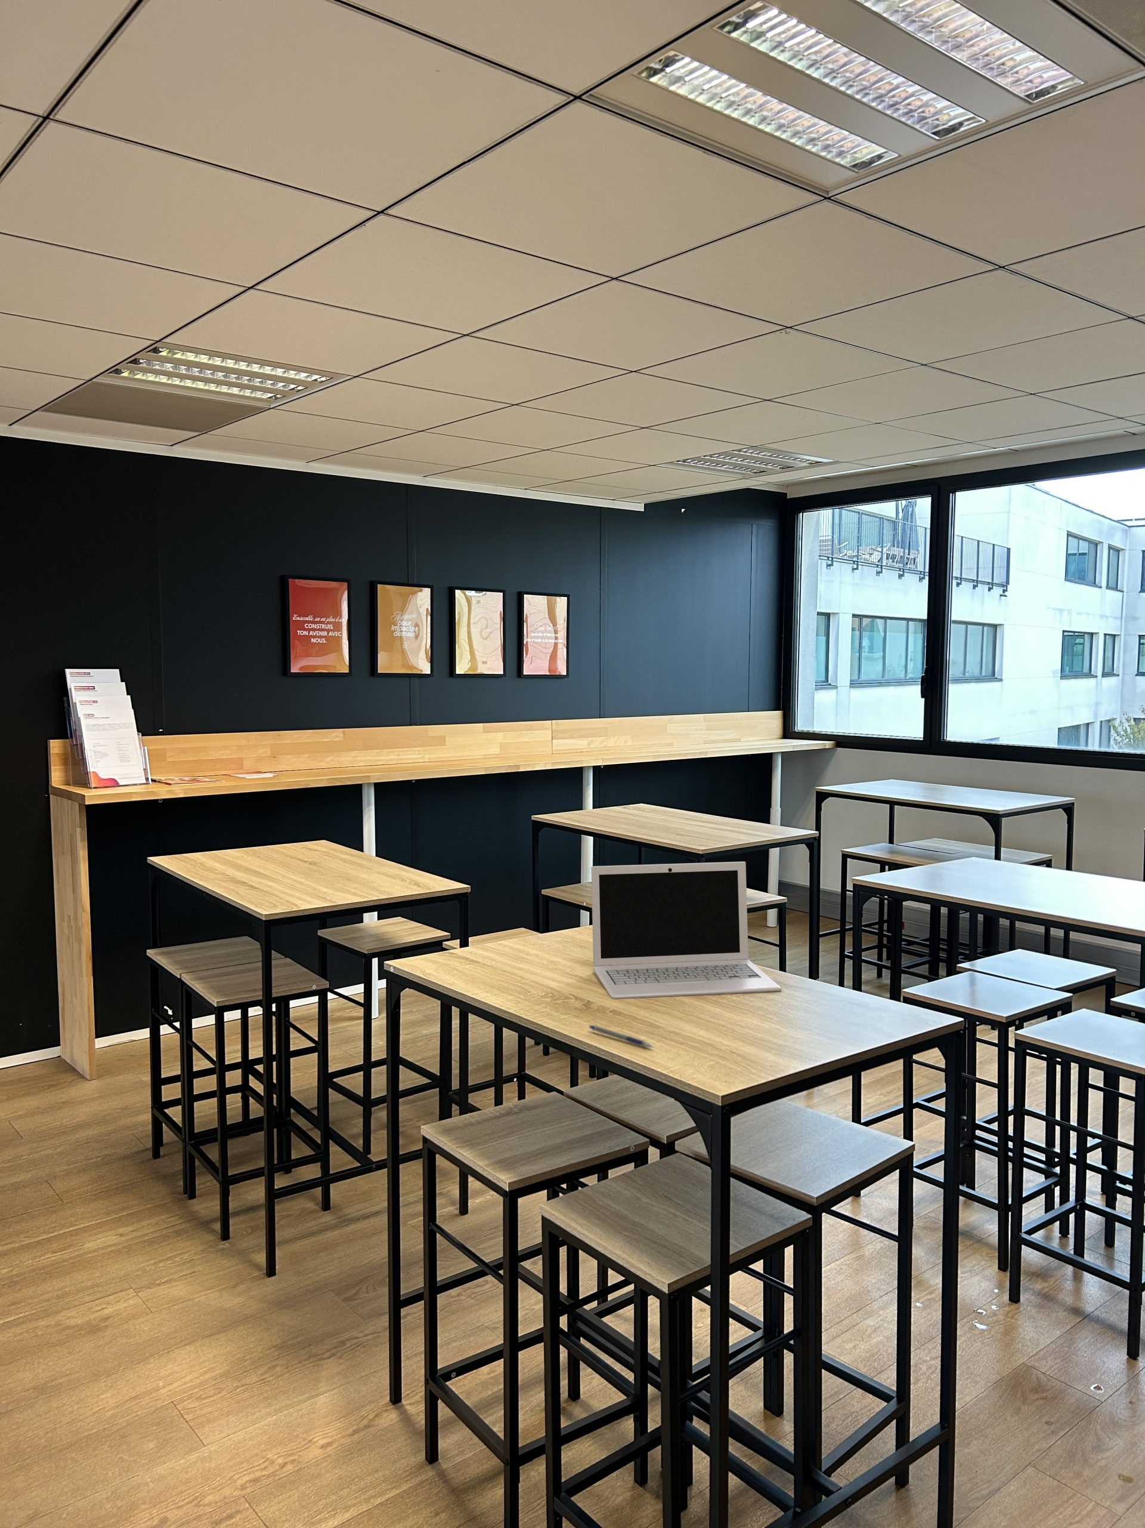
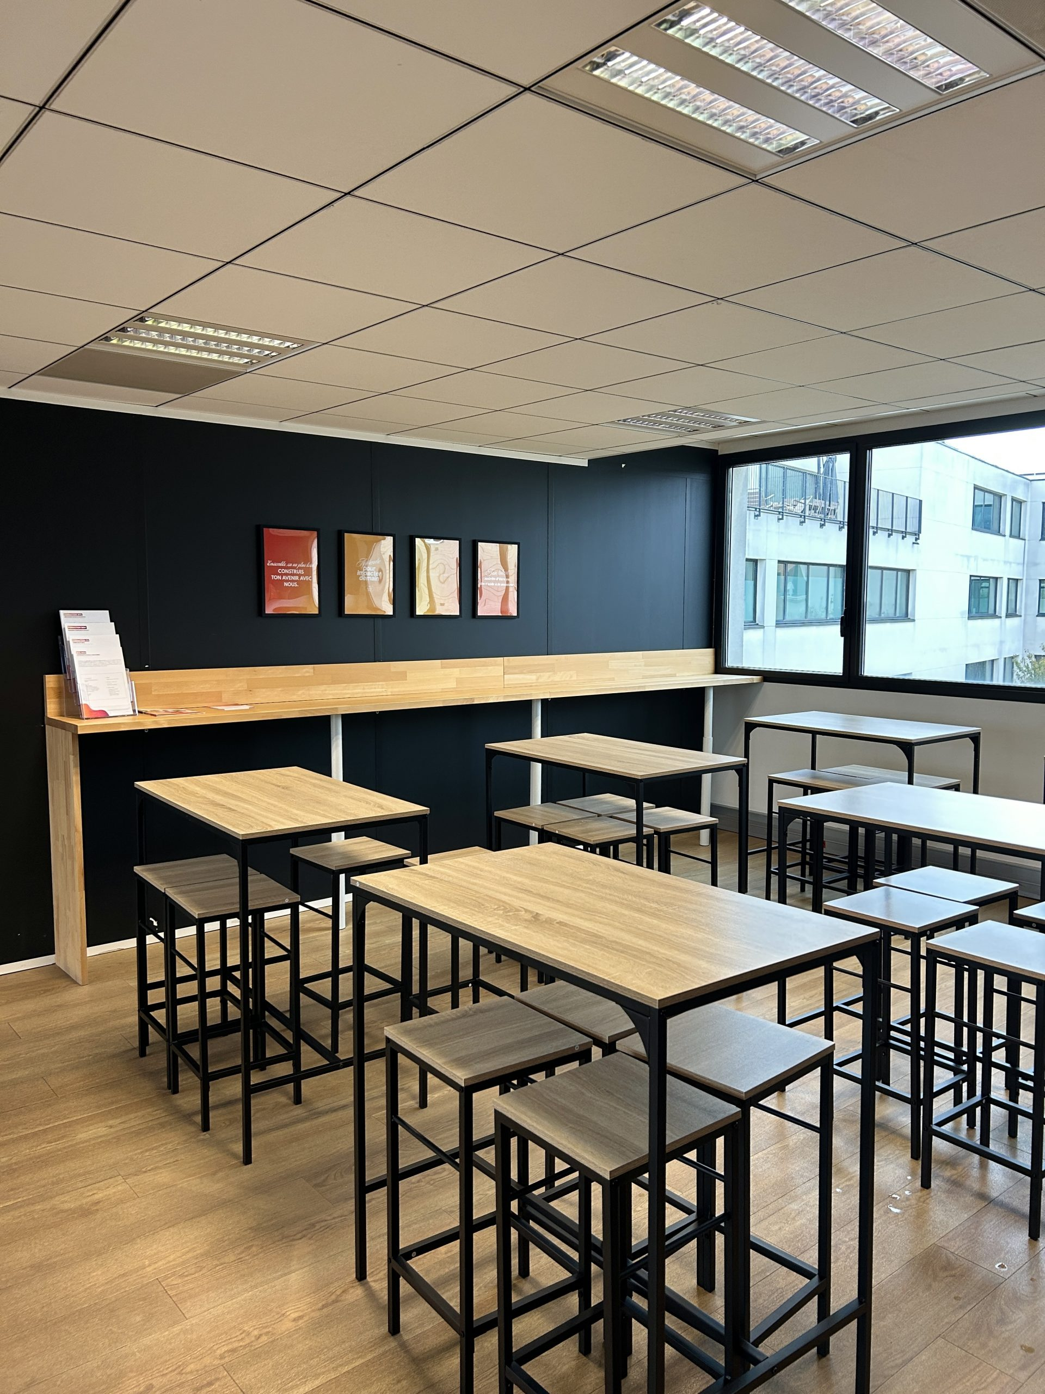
- pen (621, 1036)
- laptop (683, 926)
